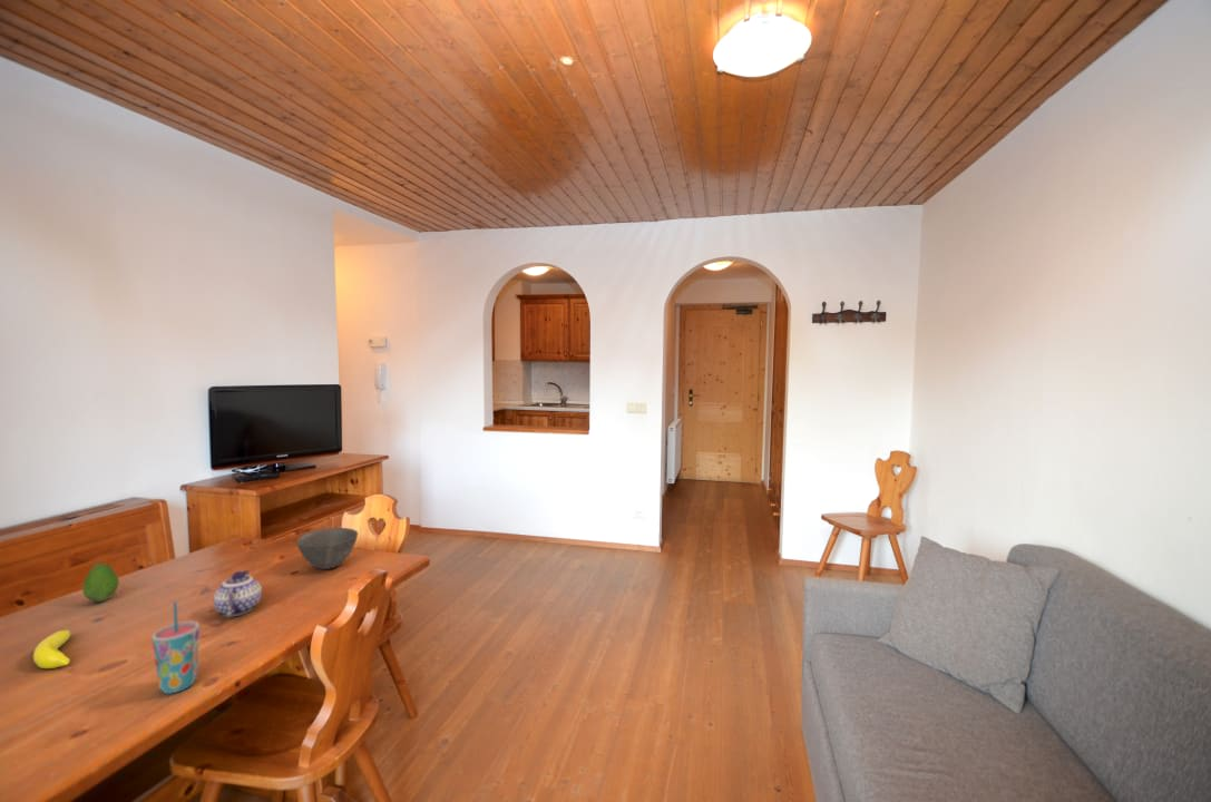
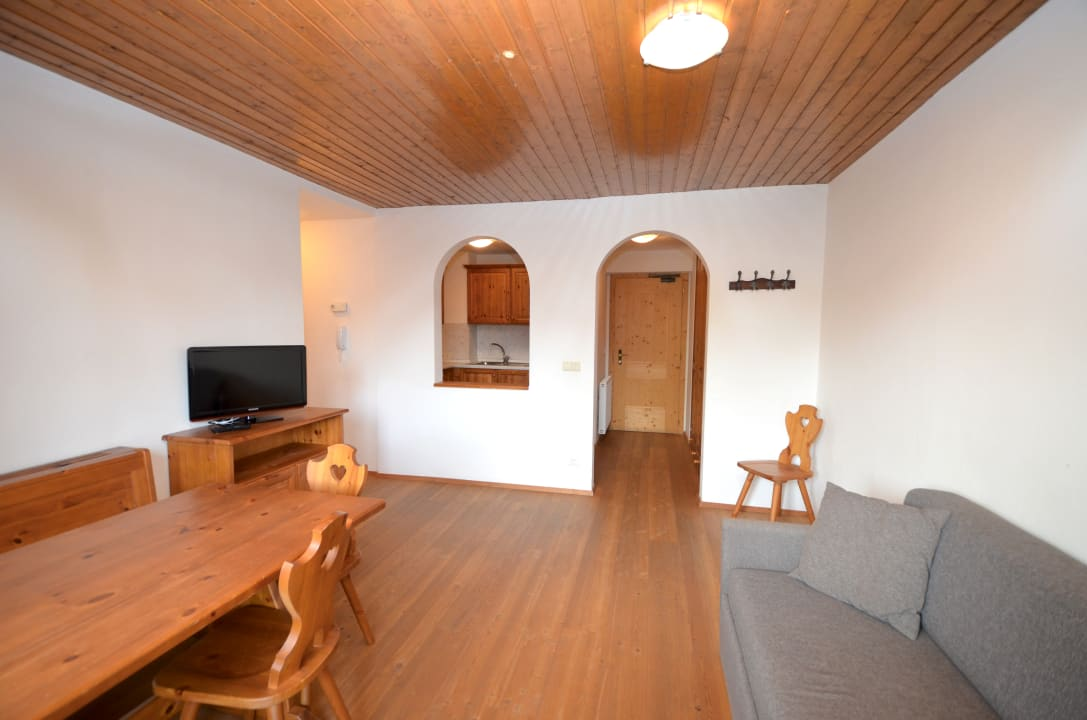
- bowl (329, 550)
- banana (61, 644)
- teapot (237, 590)
- cup (176, 644)
- fruit (100, 581)
